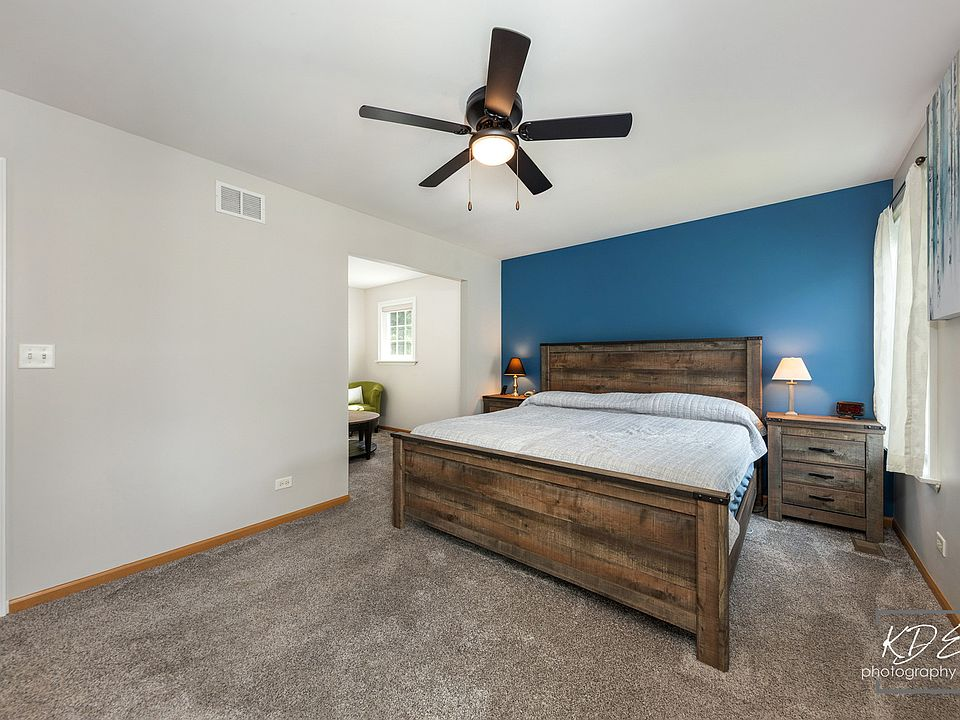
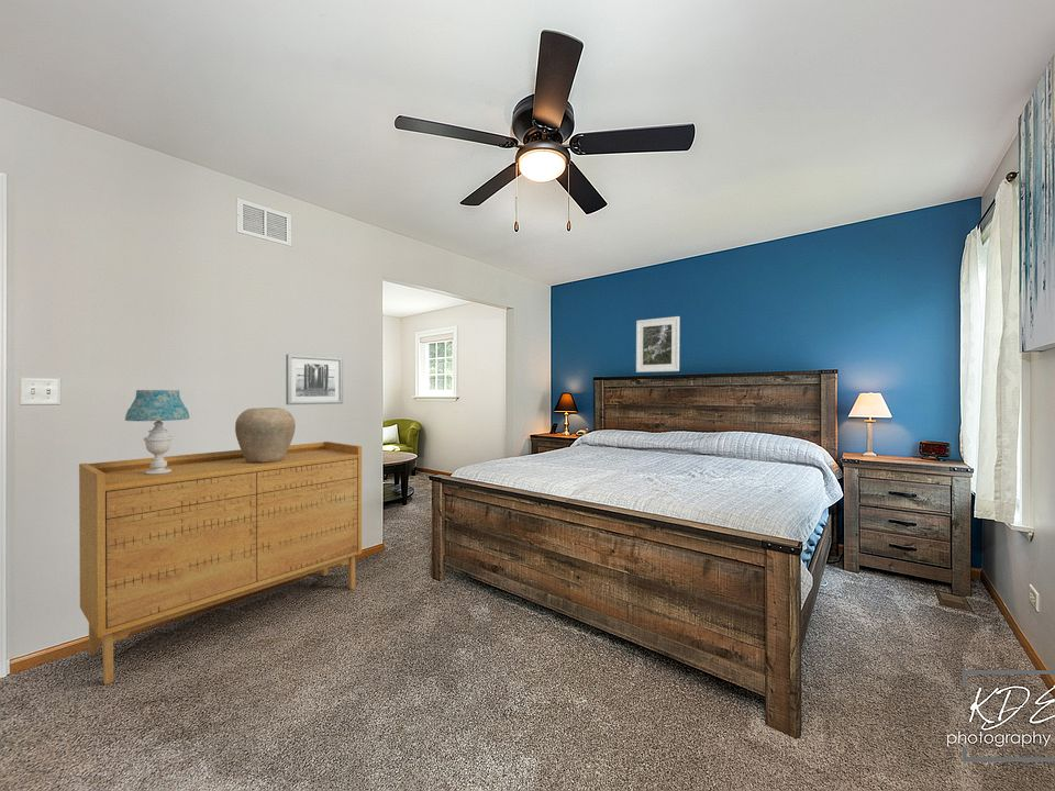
+ sideboard (241, 535)
+ wall art (315, 380)
+ table lamp (158, 431)
+ vase (266, 434)
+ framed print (657, 345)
